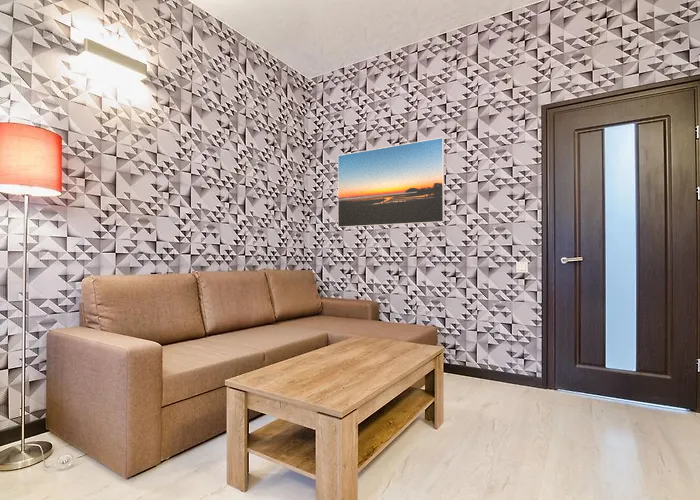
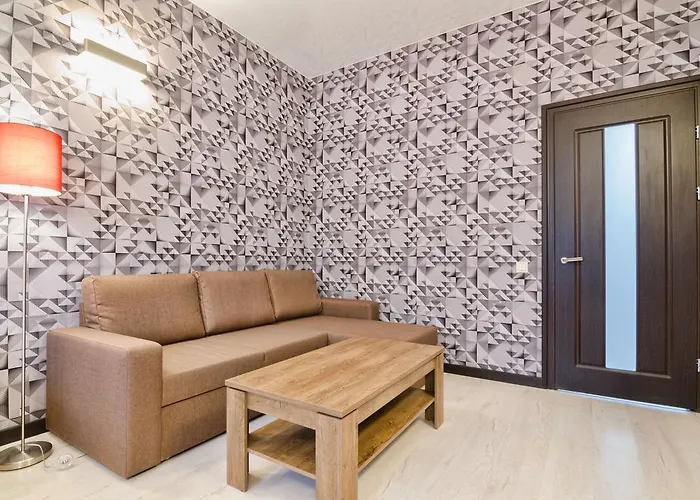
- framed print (386, 186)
